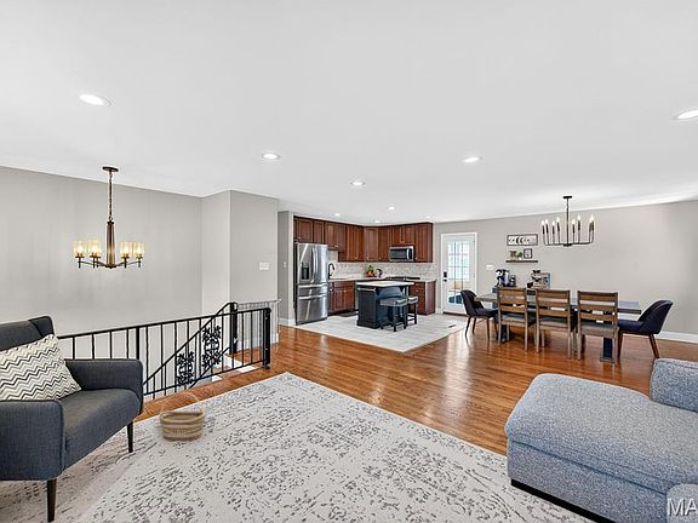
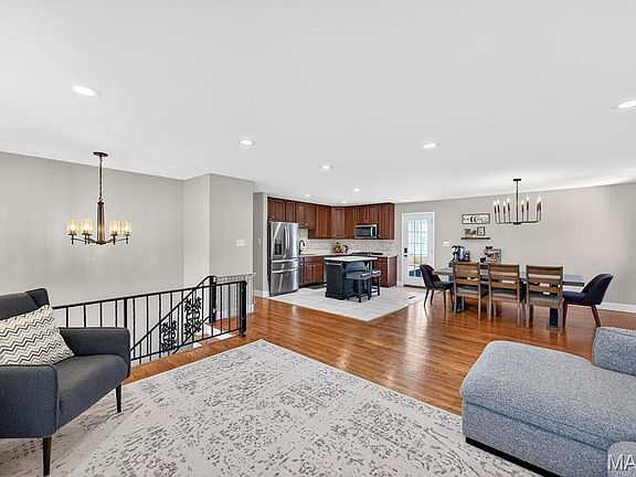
- basket (182, 414)
